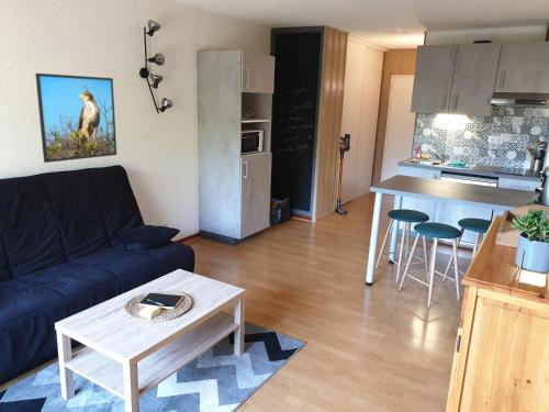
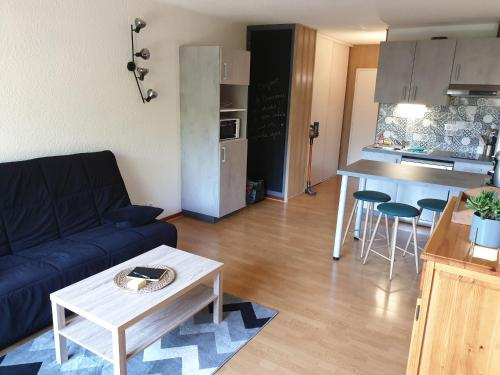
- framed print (79, 118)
